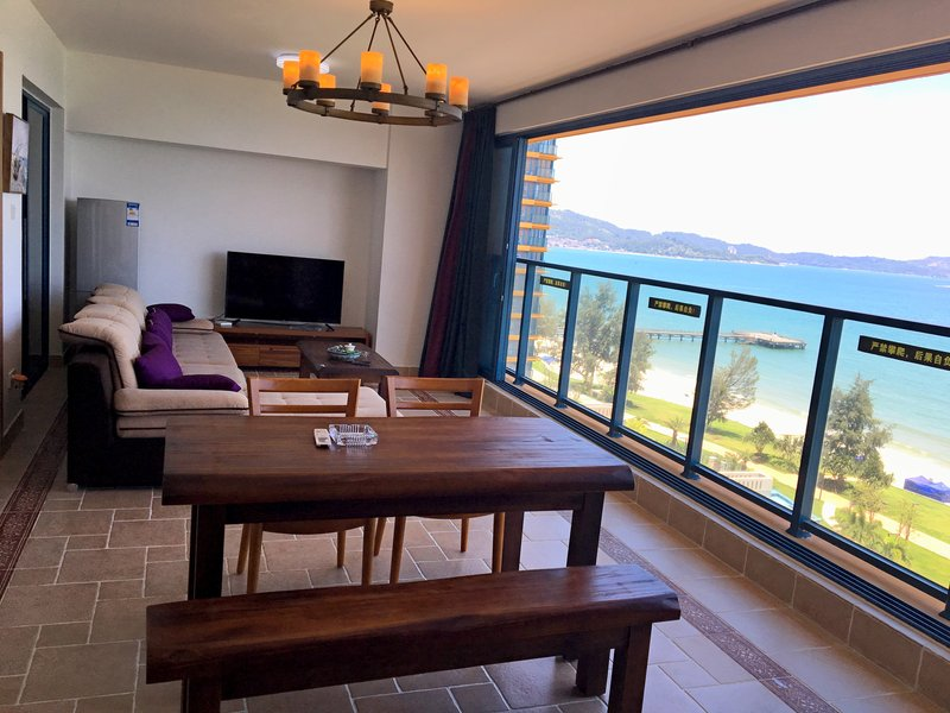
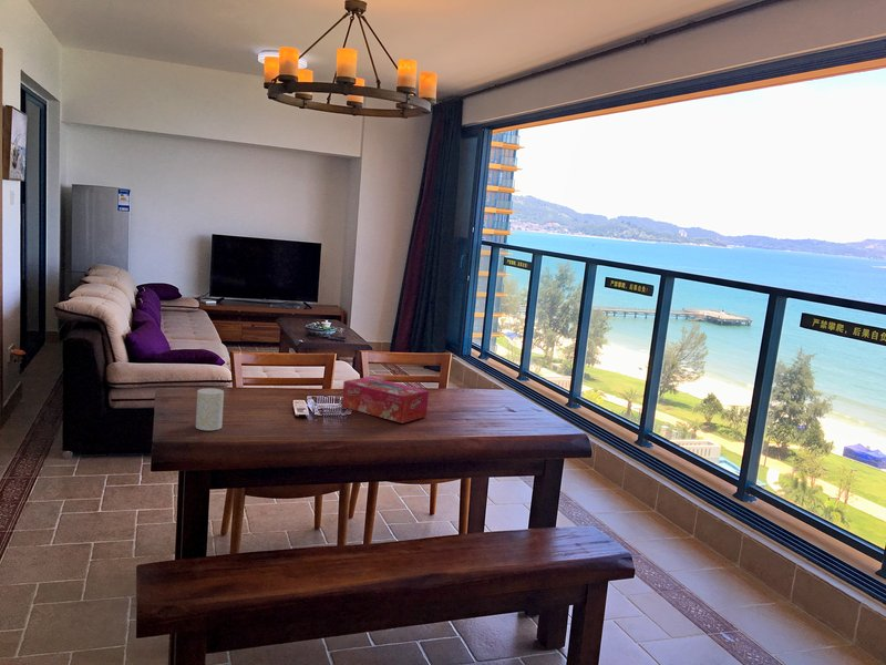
+ cup (209, 409)
+ tissue box (384, 398)
